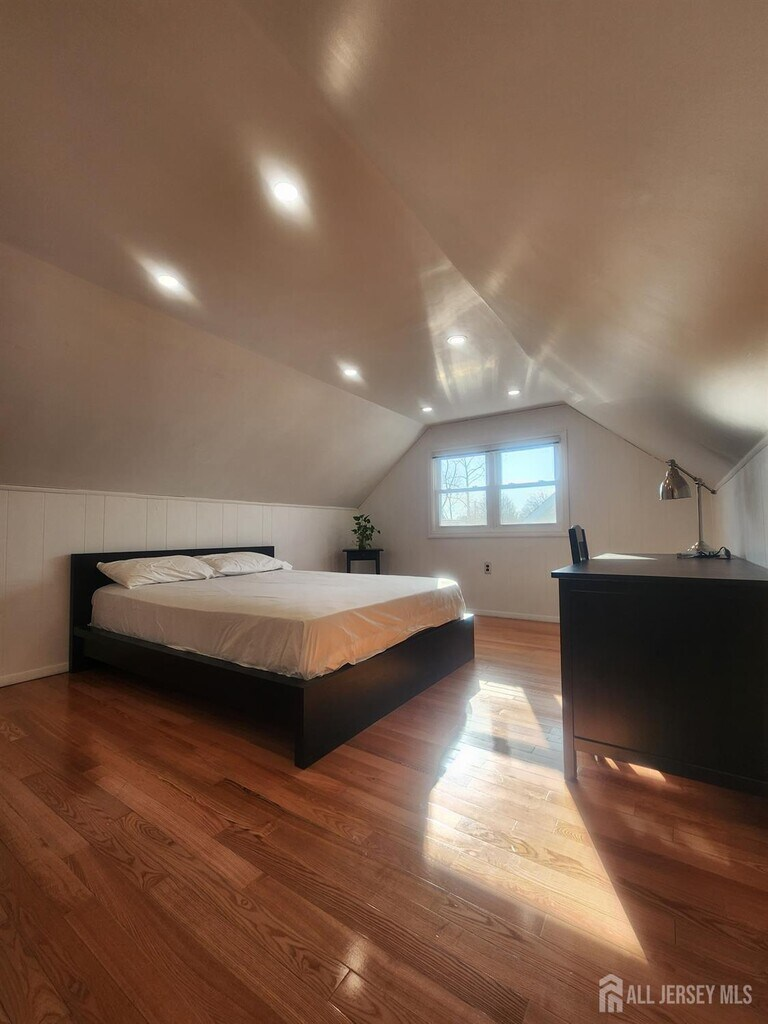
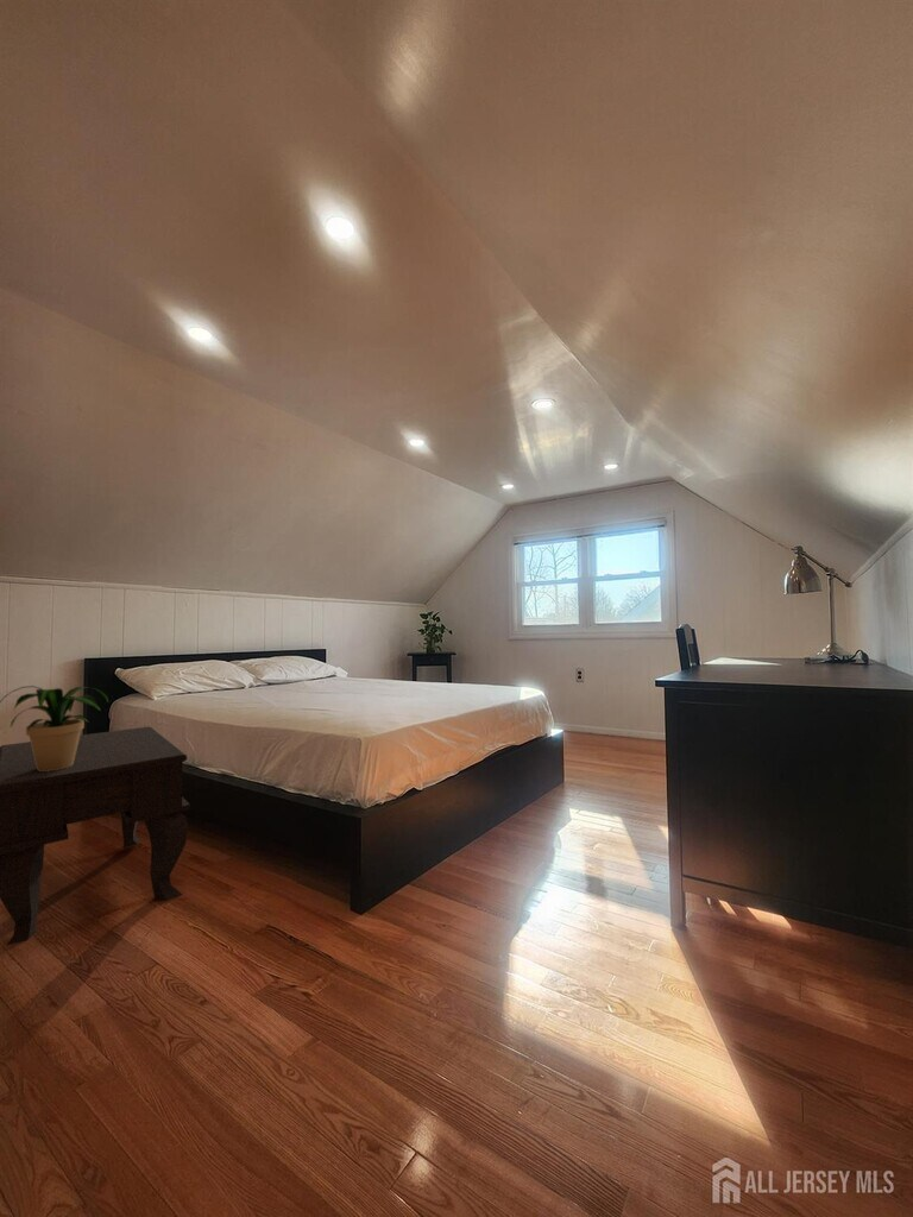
+ potted plant (55, 729)
+ side table (86, 816)
